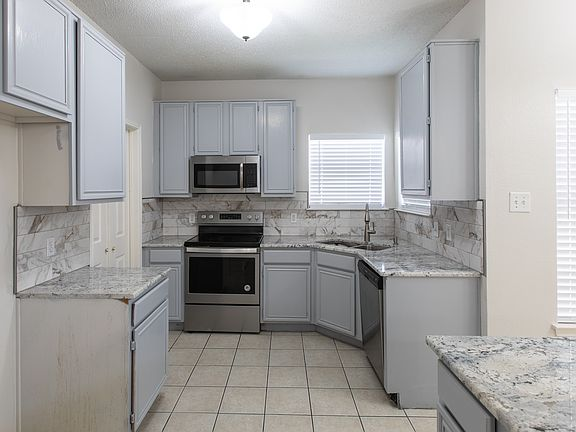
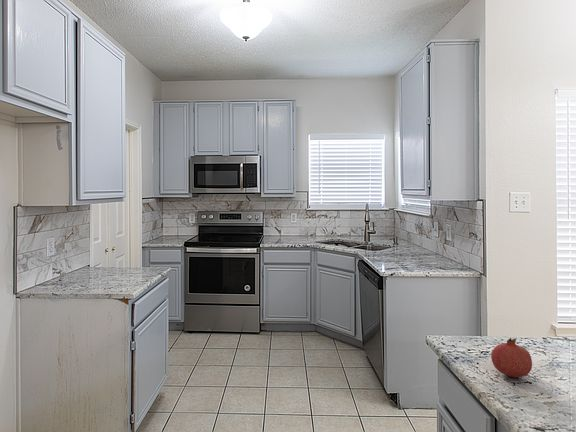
+ fruit (511, 356)
